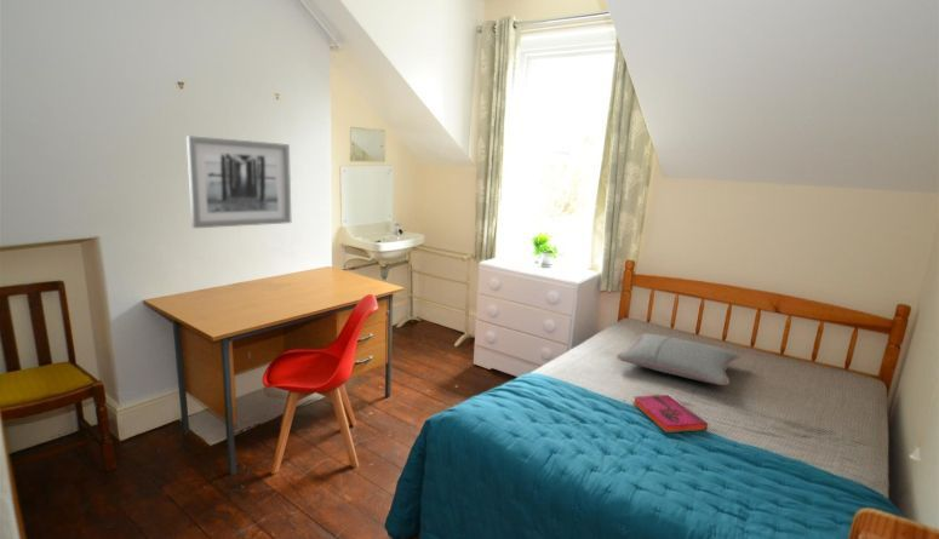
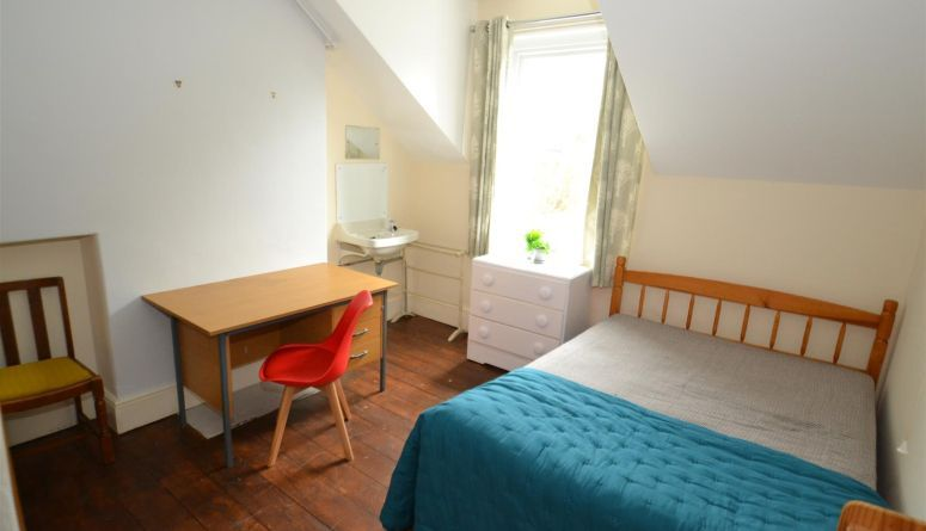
- hardback book (668, 412)
- pillow (679, 356)
- wall art (244, 183)
